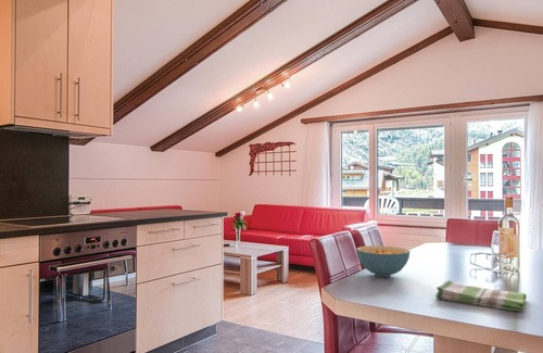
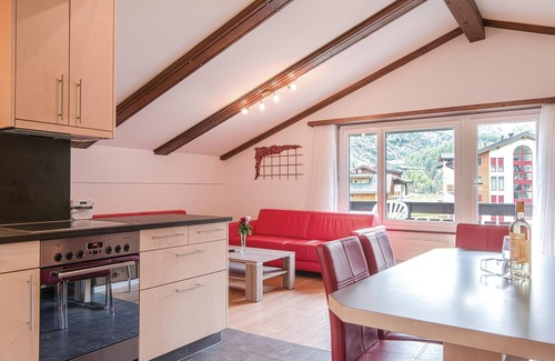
- cereal bowl (382, 262)
- dish towel (480, 292)
